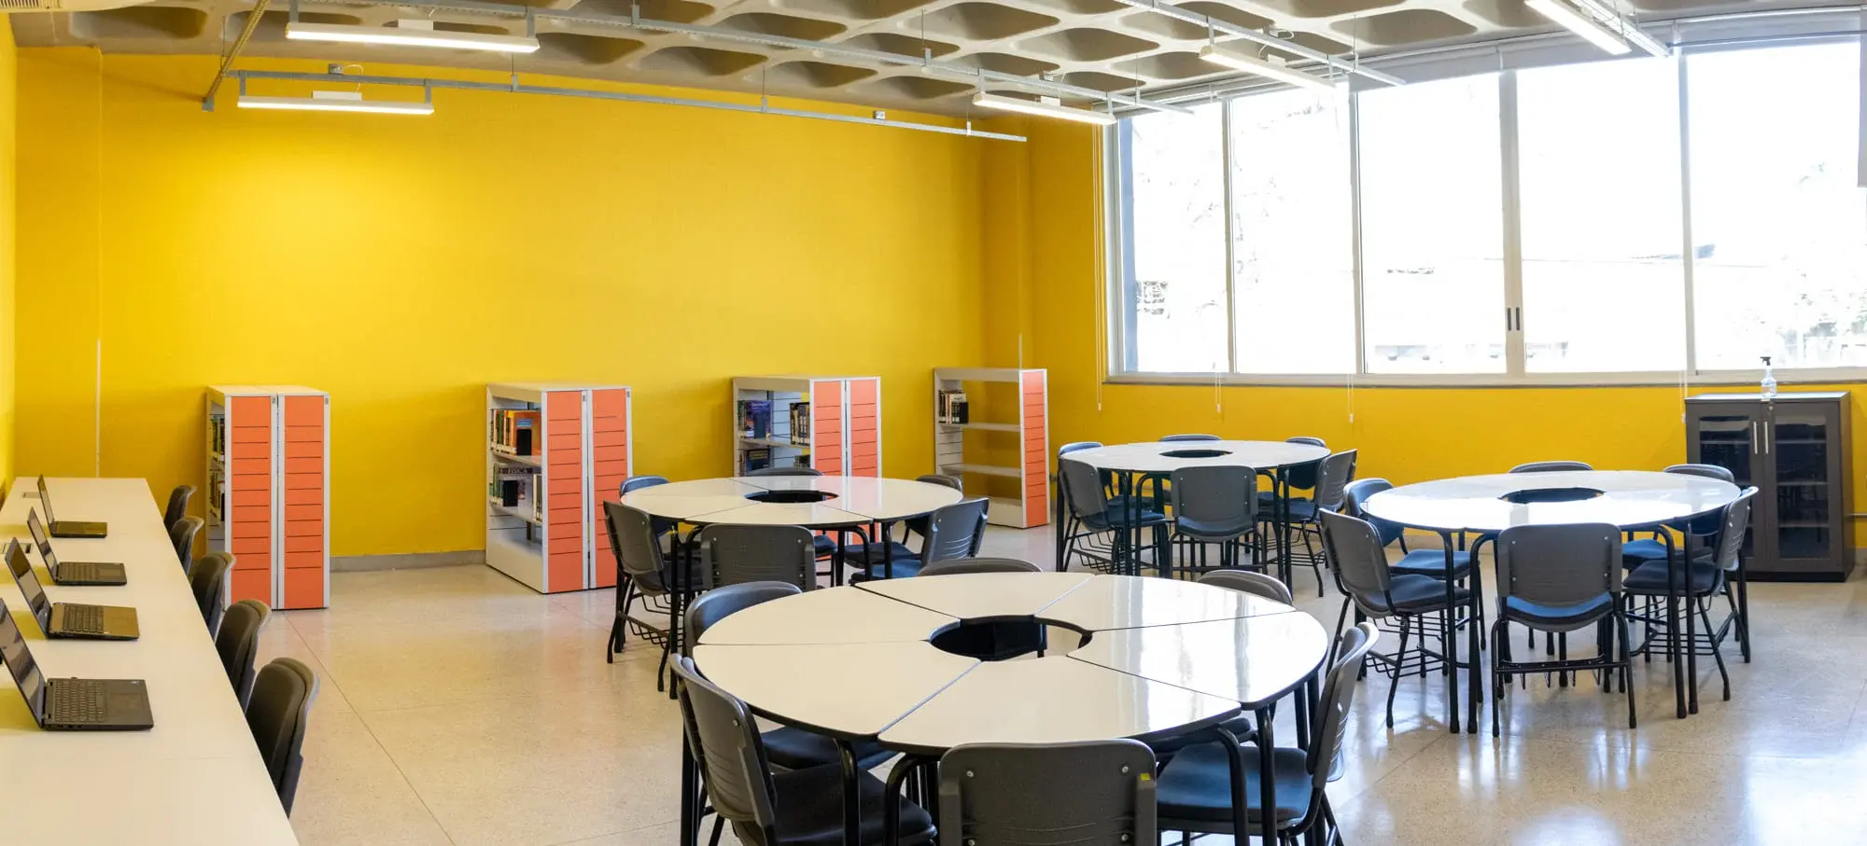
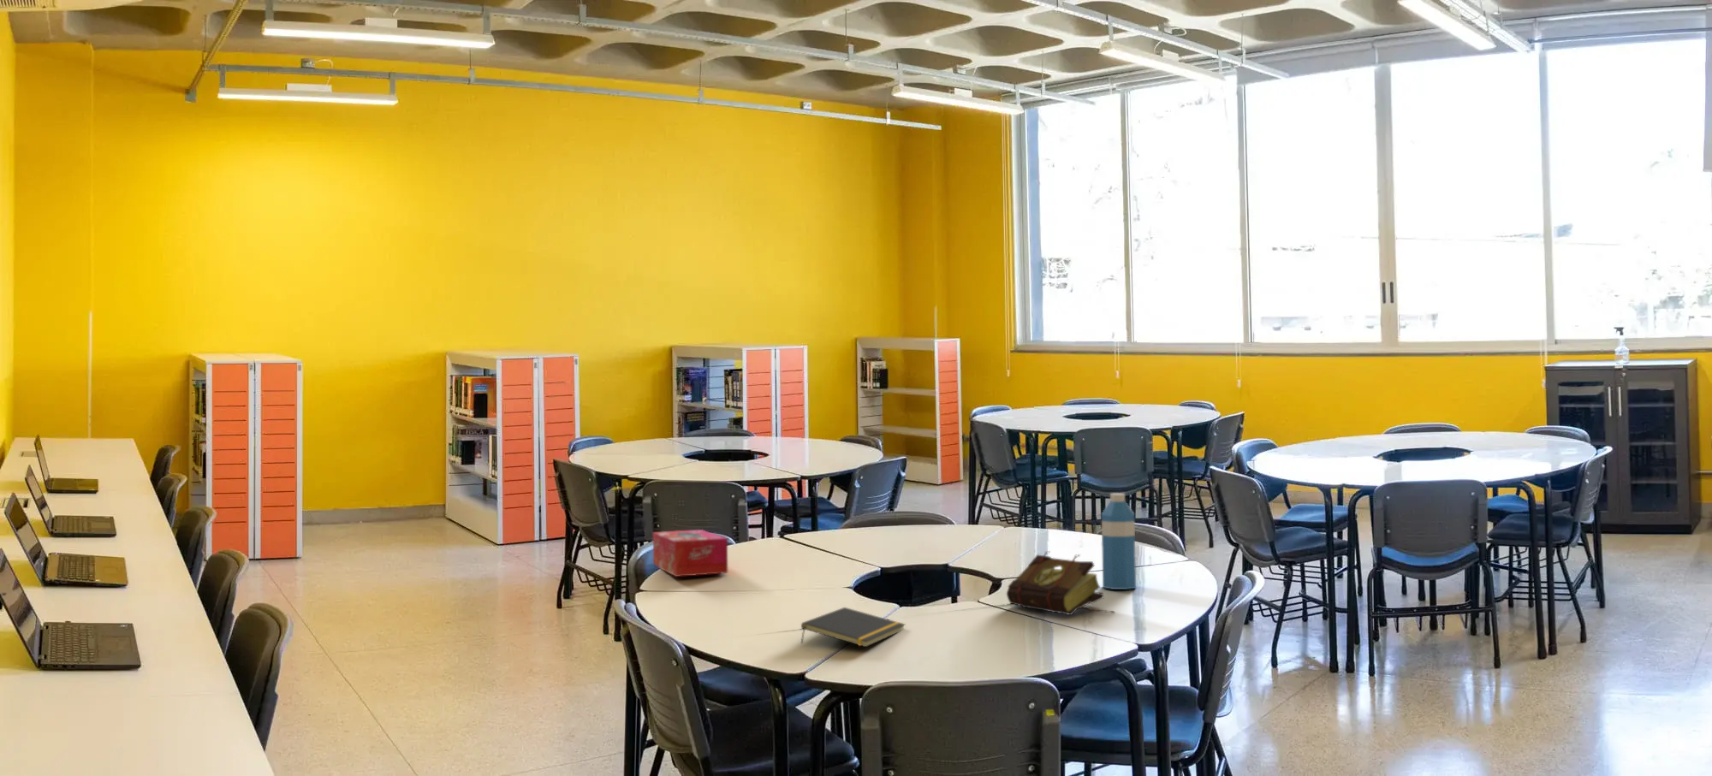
+ book (1060, 582)
+ tissue box (689, 552)
+ water bottle (1118, 540)
+ notepad (854, 625)
